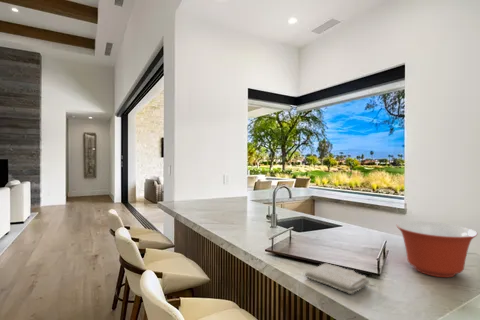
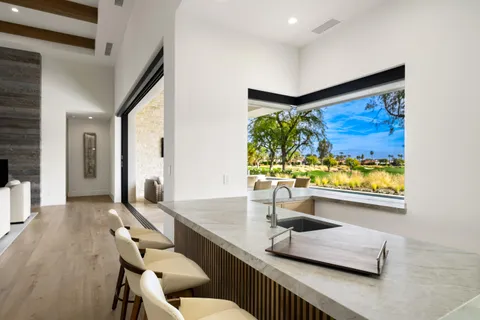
- washcloth (336, 276)
- mixing bowl (434, 249)
